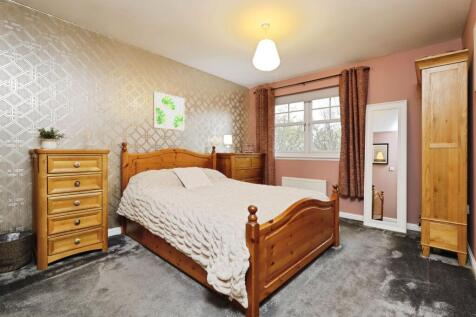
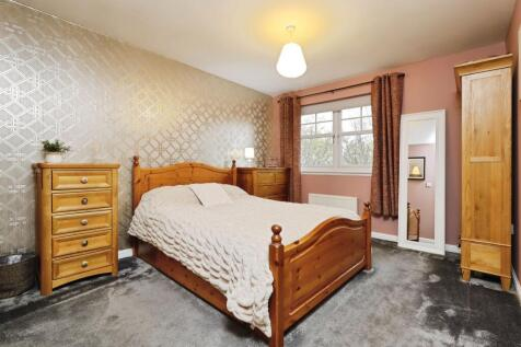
- wall art (169, 112)
